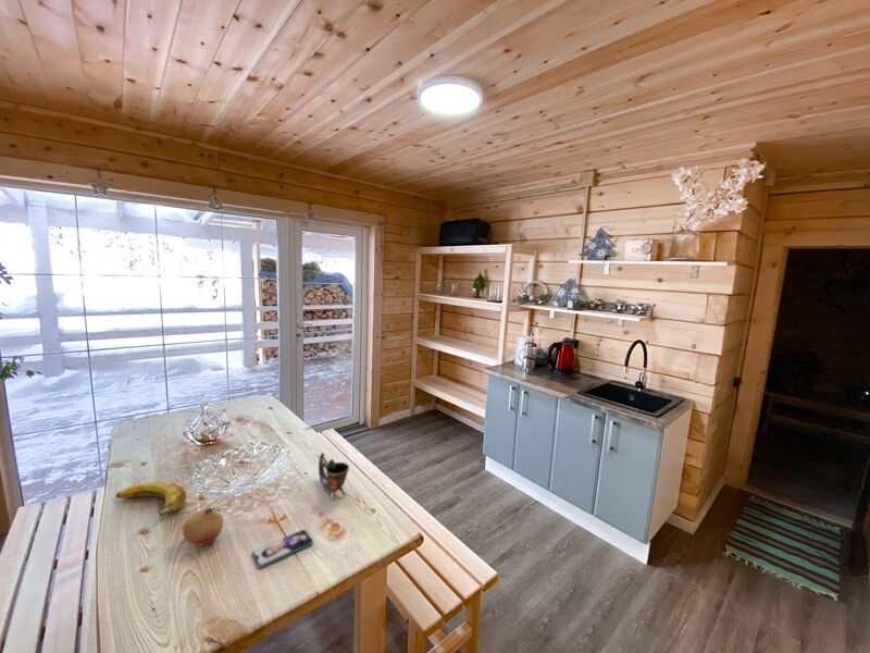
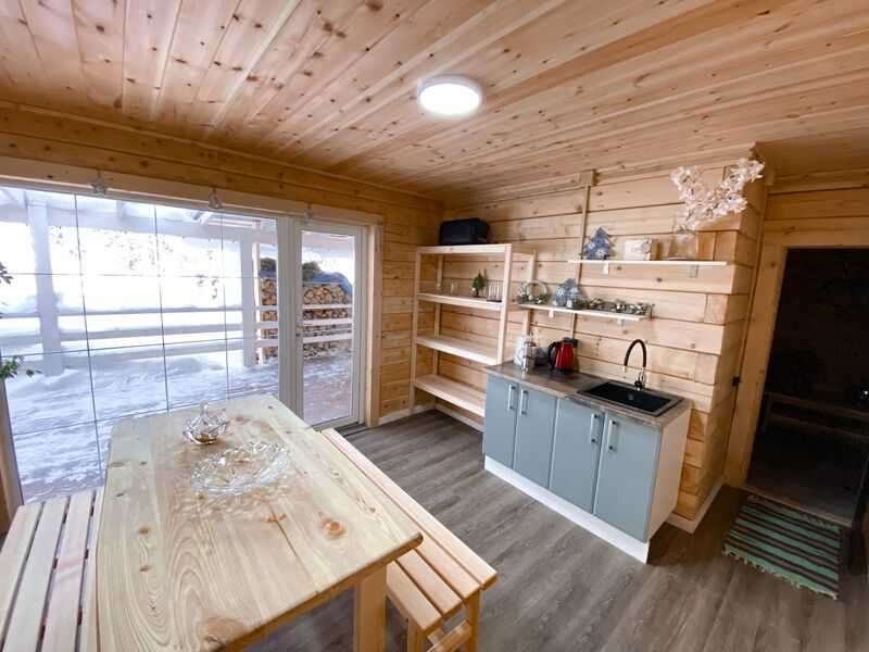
- cup (330, 473)
- fruit (202, 525)
- banana (152, 495)
- smartphone (283, 546)
